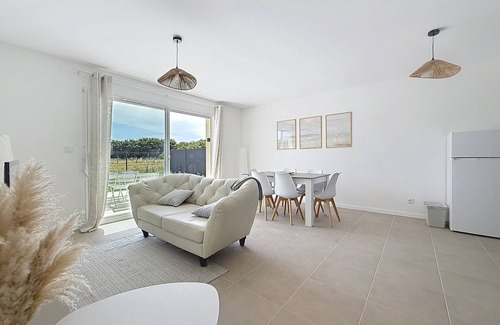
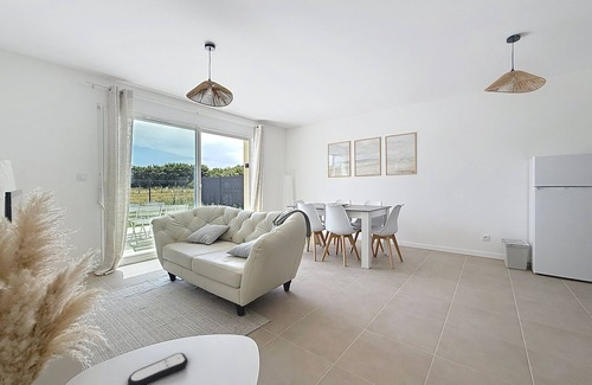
+ remote control (159, 368)
